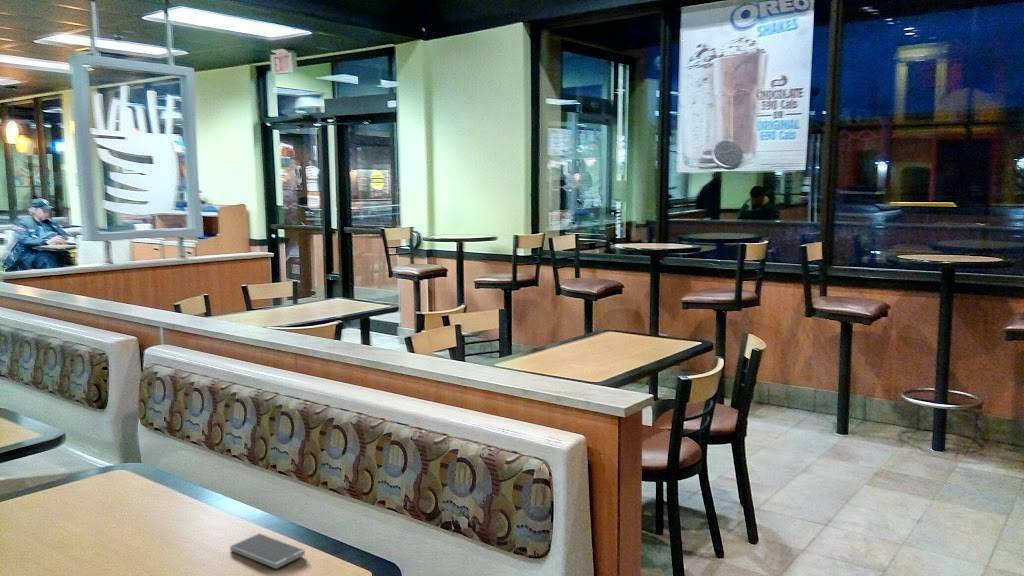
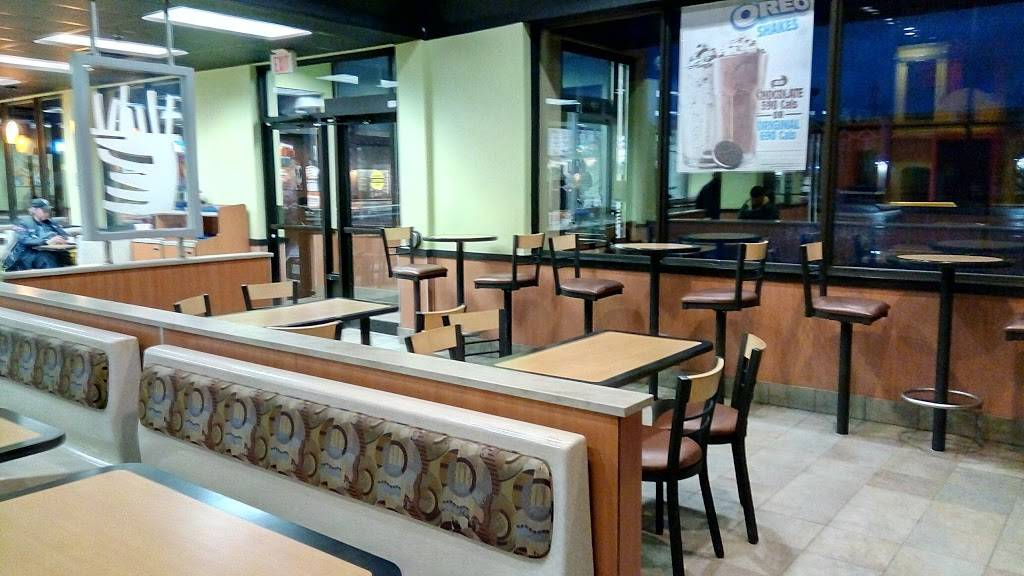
- smartphone (267, 550)
